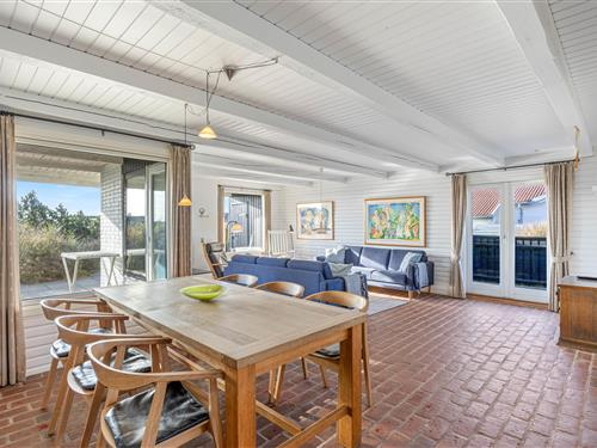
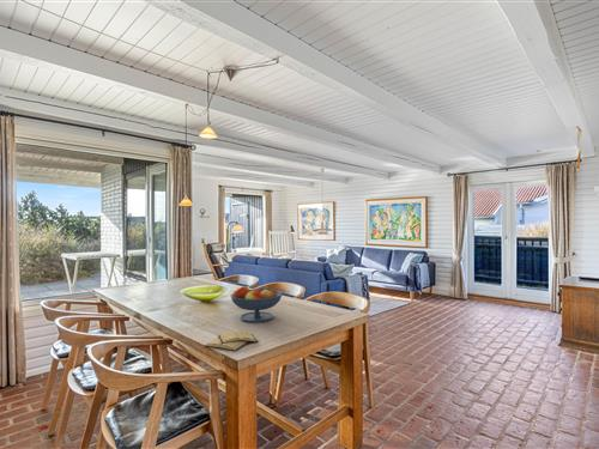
+ fruit bowl (256, 301)
+ diary (234, 338)
